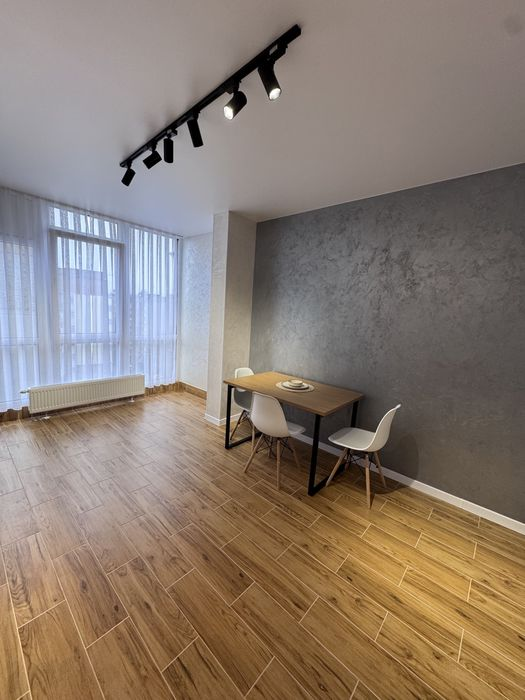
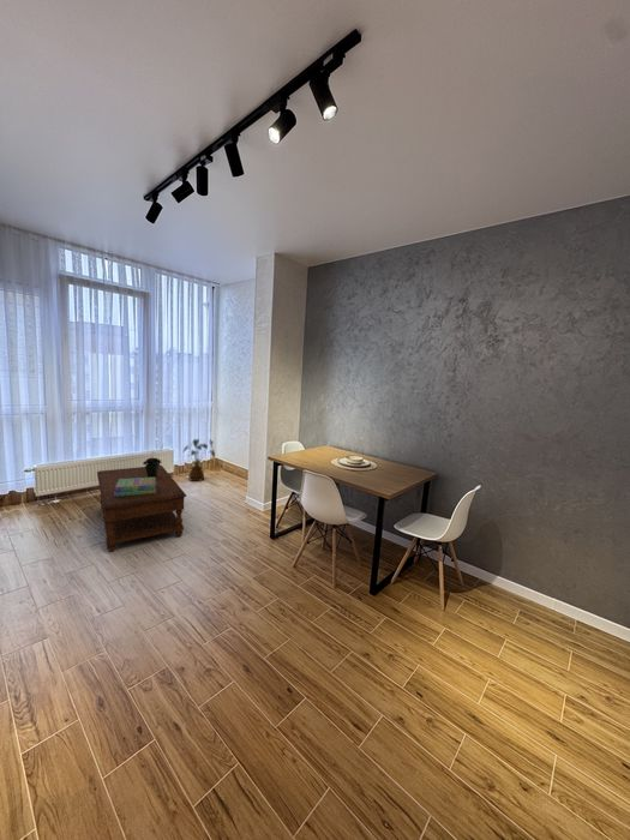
+ potted plant (152, 460)
+ coffee table (138, 500)
+ stack of books (136, 486)
+ house plant (199, 460)
